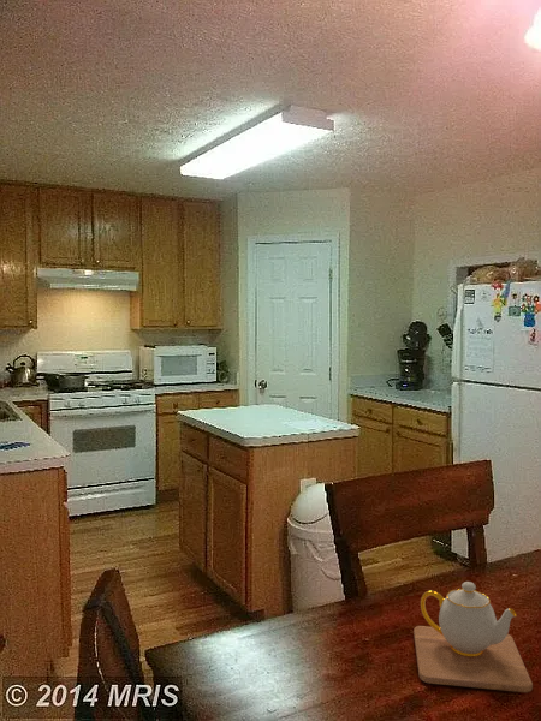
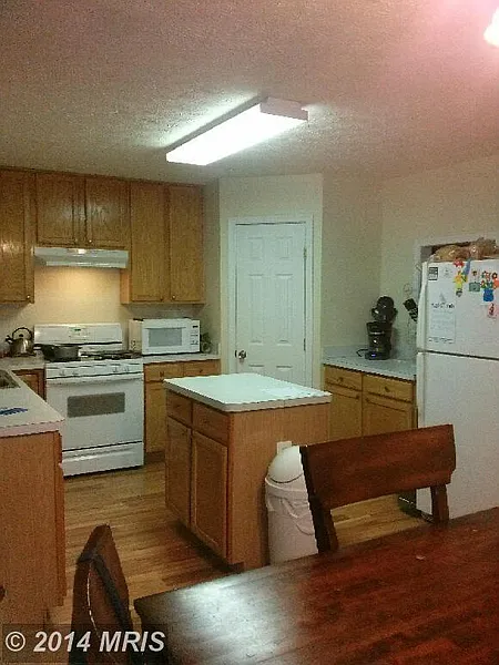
- teapot (469, 622)
